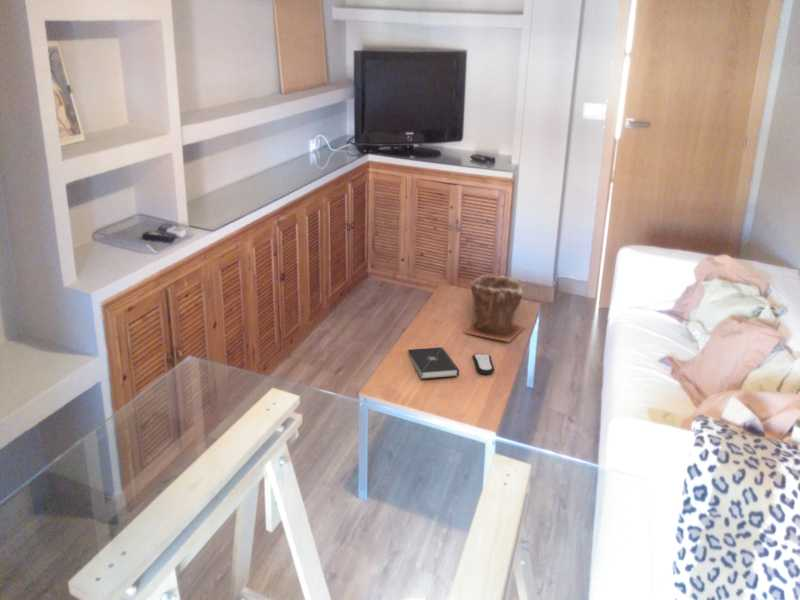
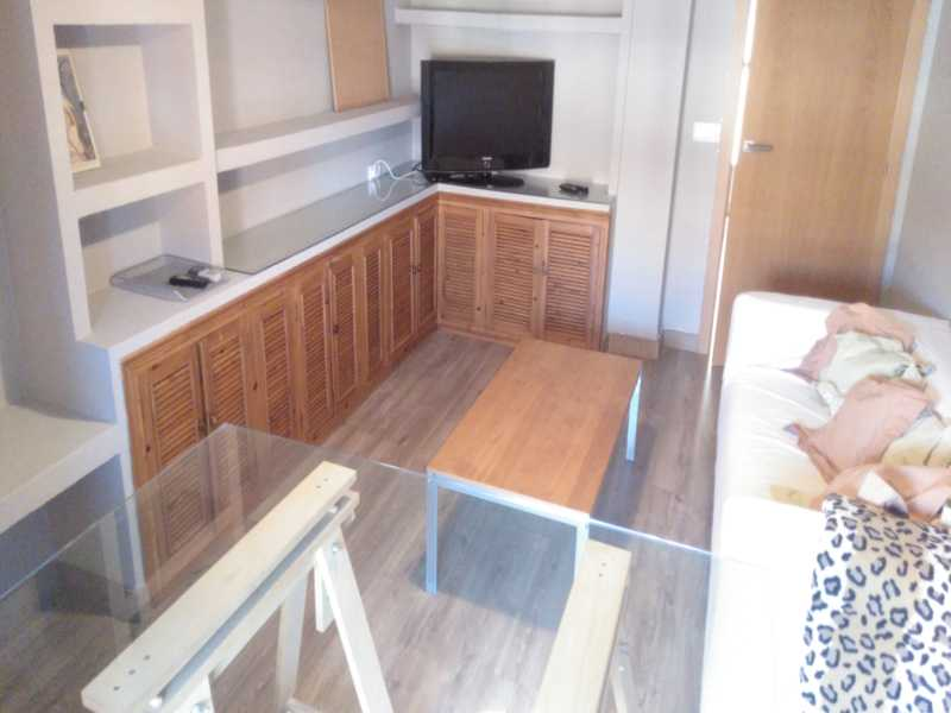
- remote control (483, 363)
- plant pot (496, 305)
- book (432, 362)
